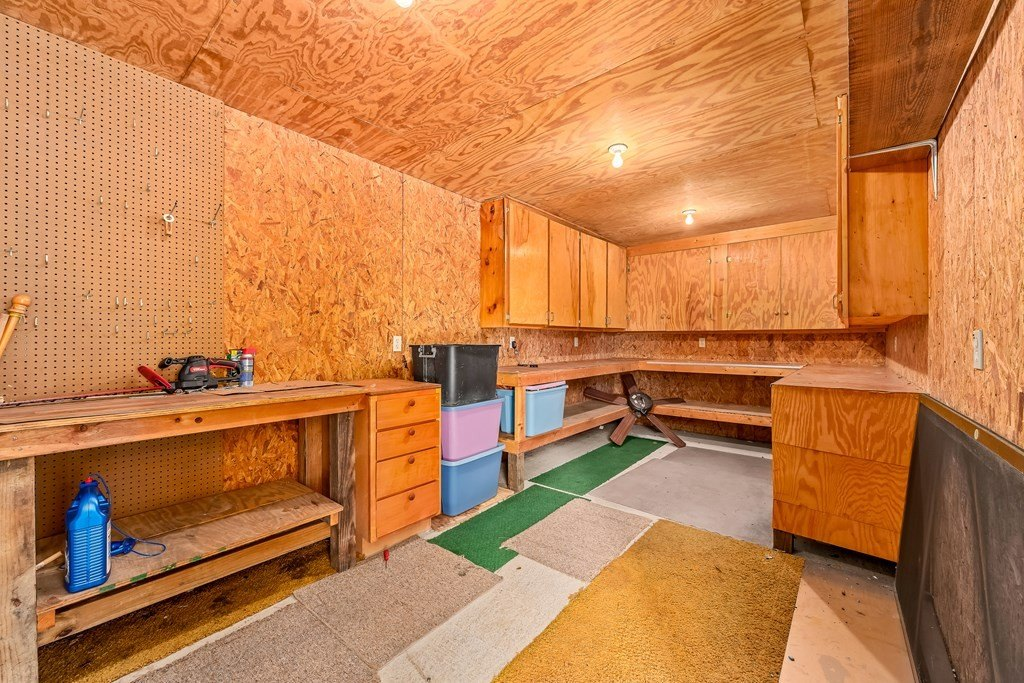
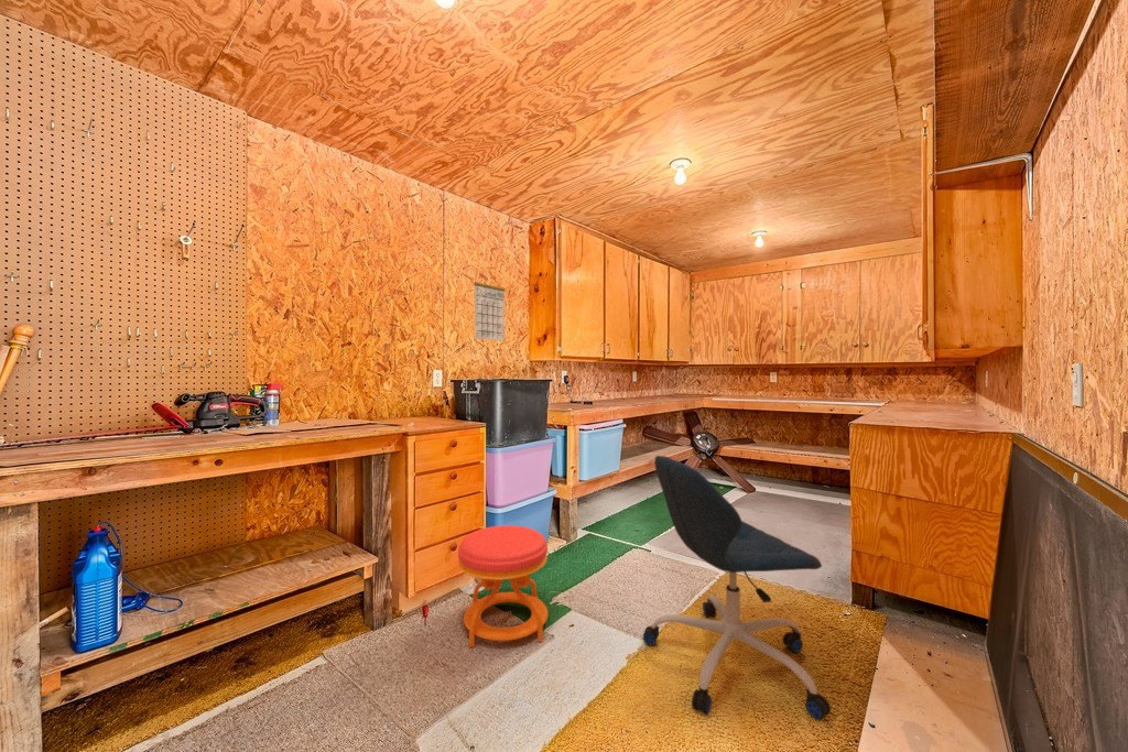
+ office chair (735, 557)
+ calendar (489, 305)
+ stool (506, 578)
